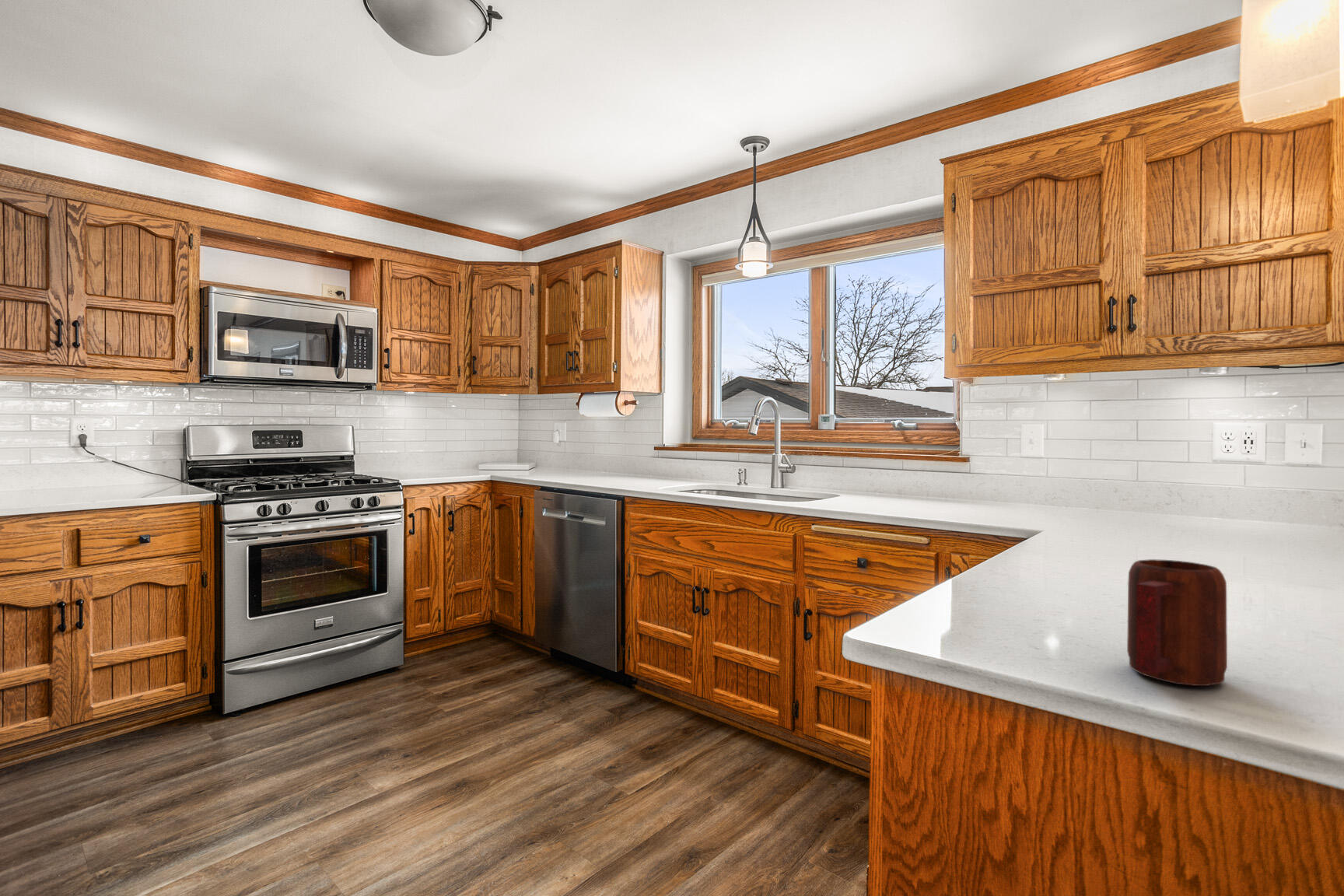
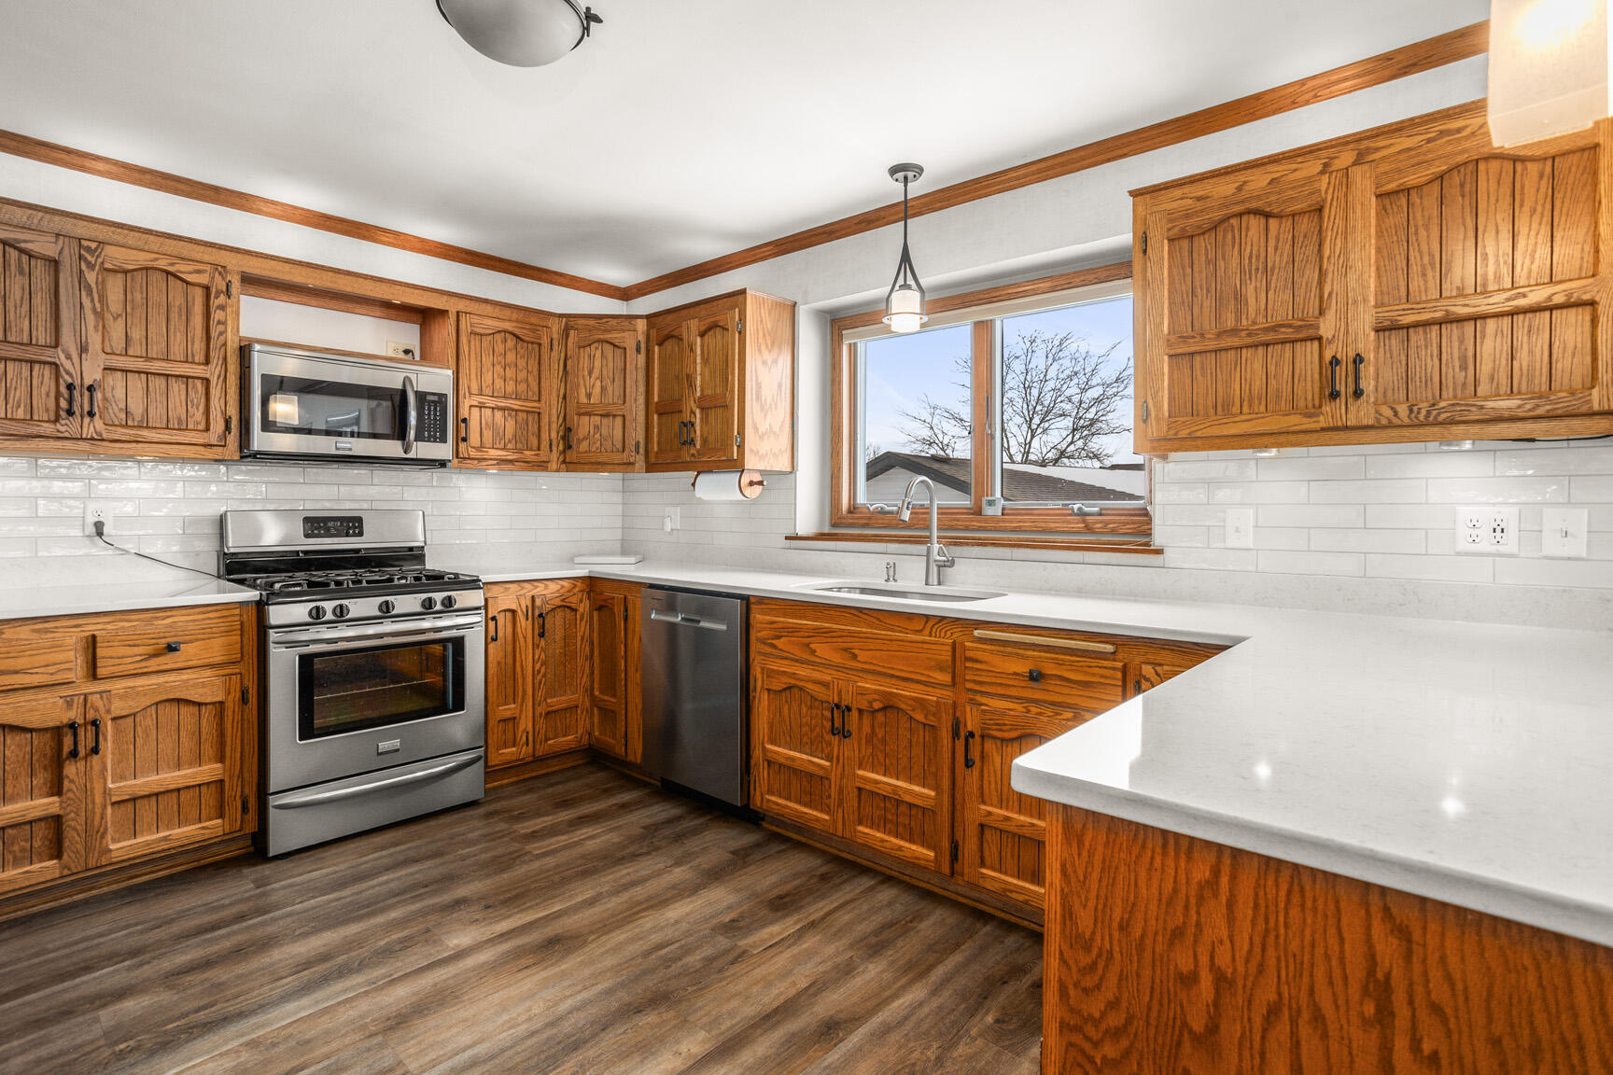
- mug (1167, 621)
